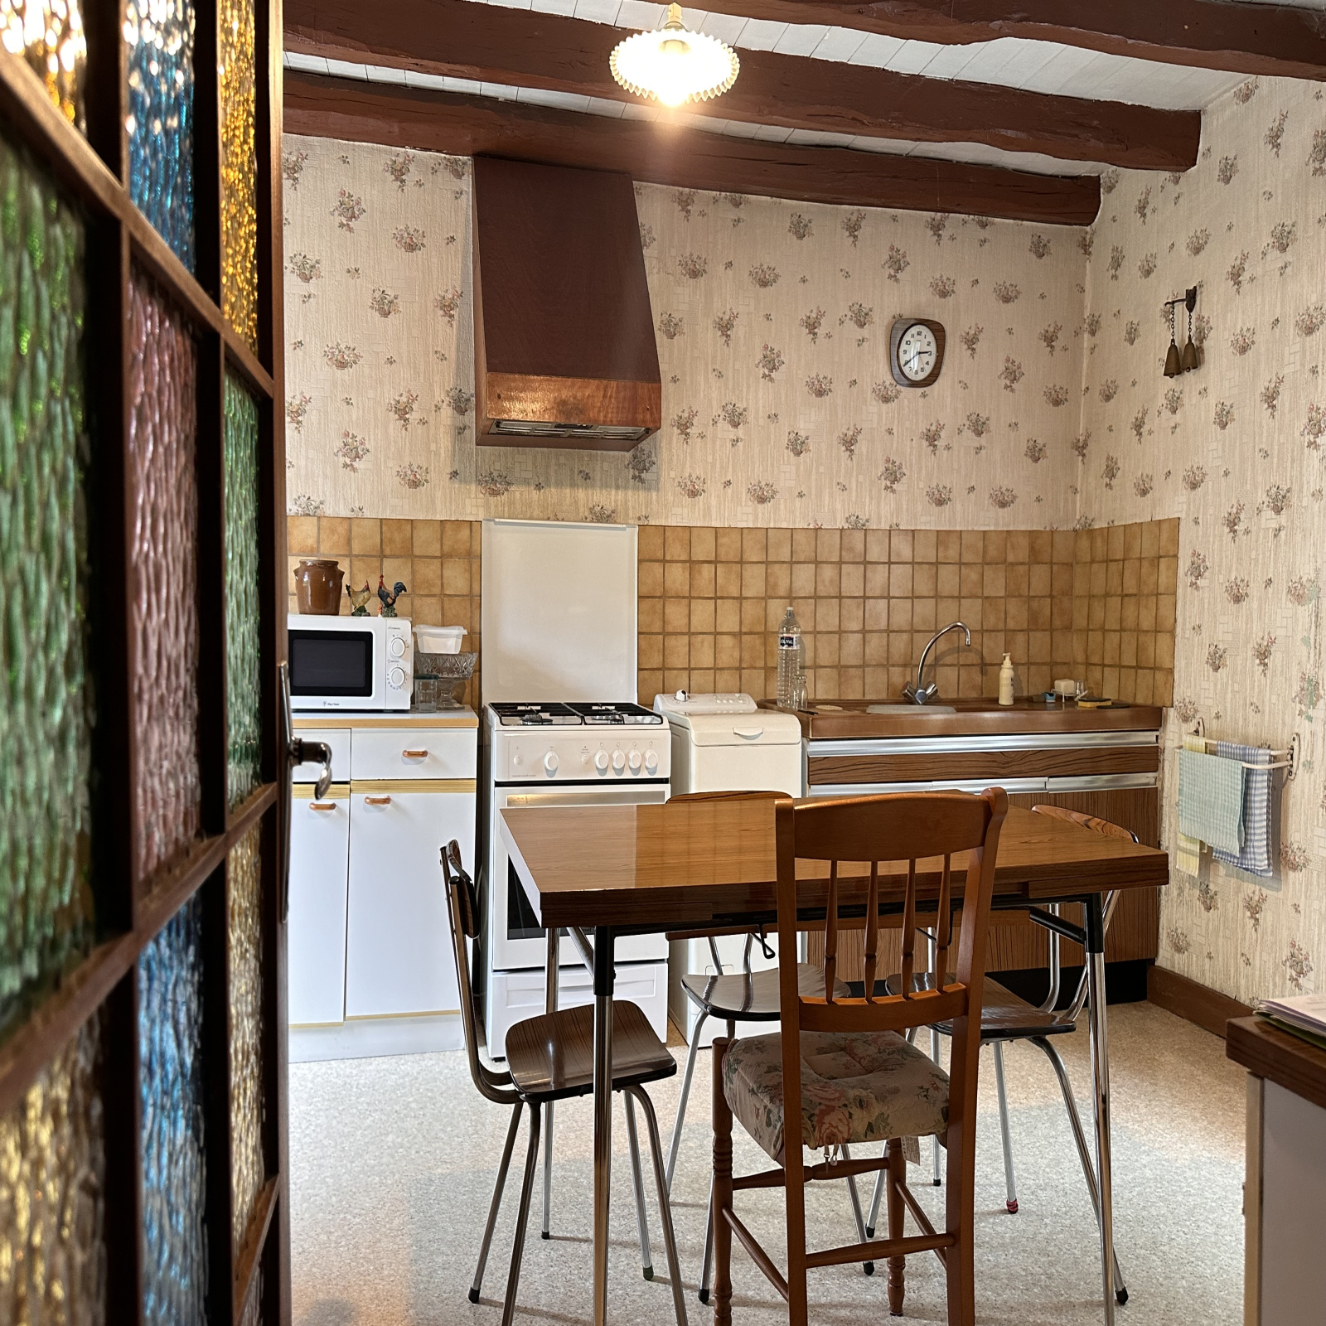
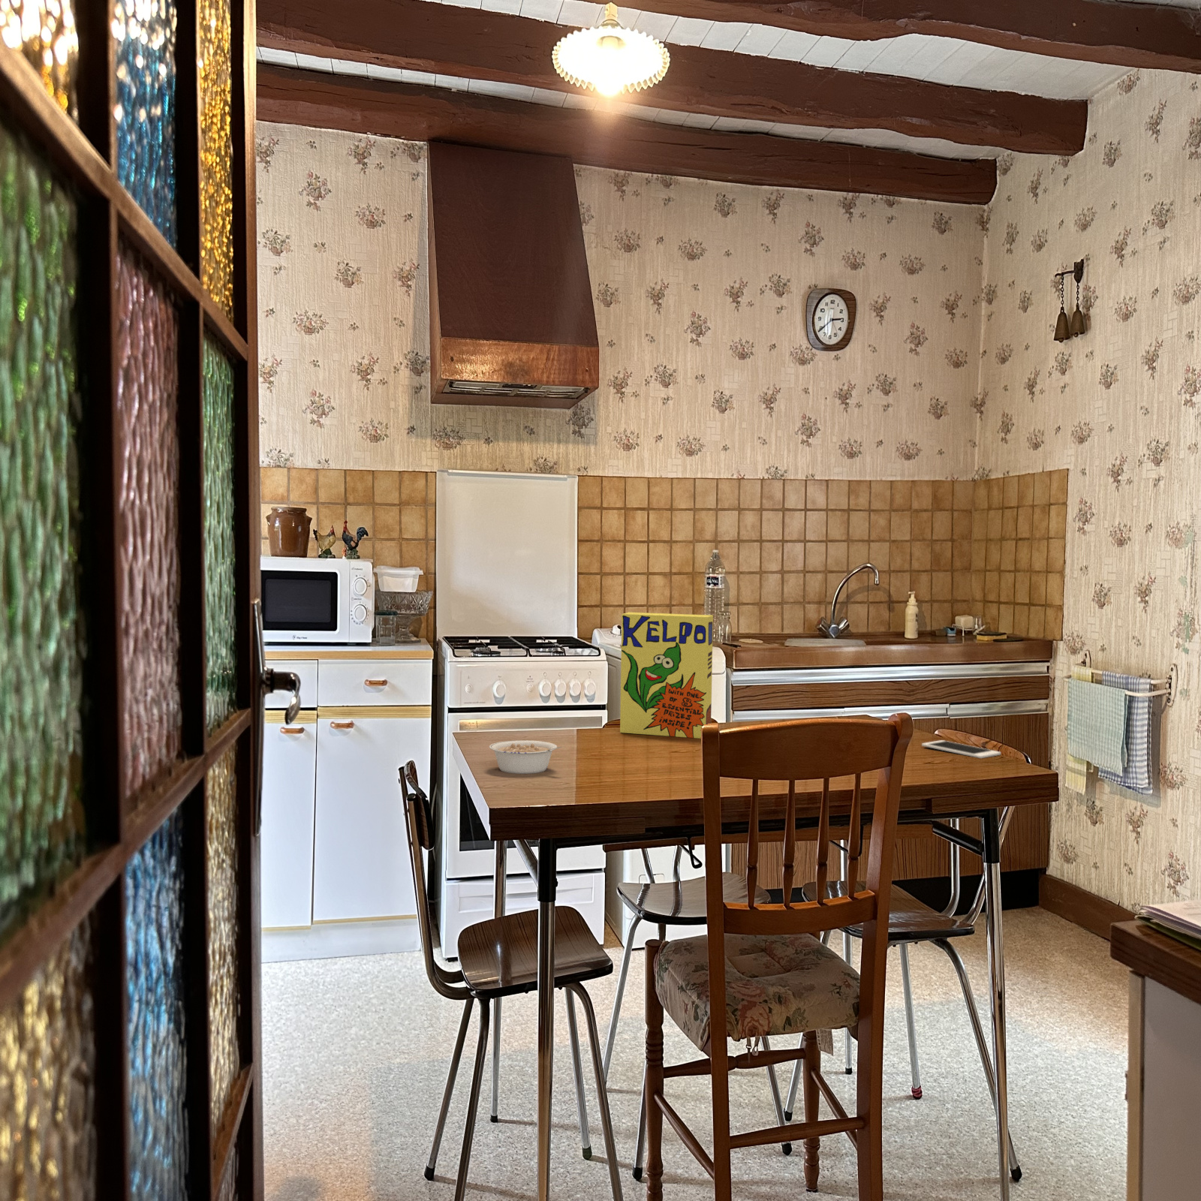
+ cell phone (960, 748)
+ legume (526, 756)
+ cereal box (665, 674)
